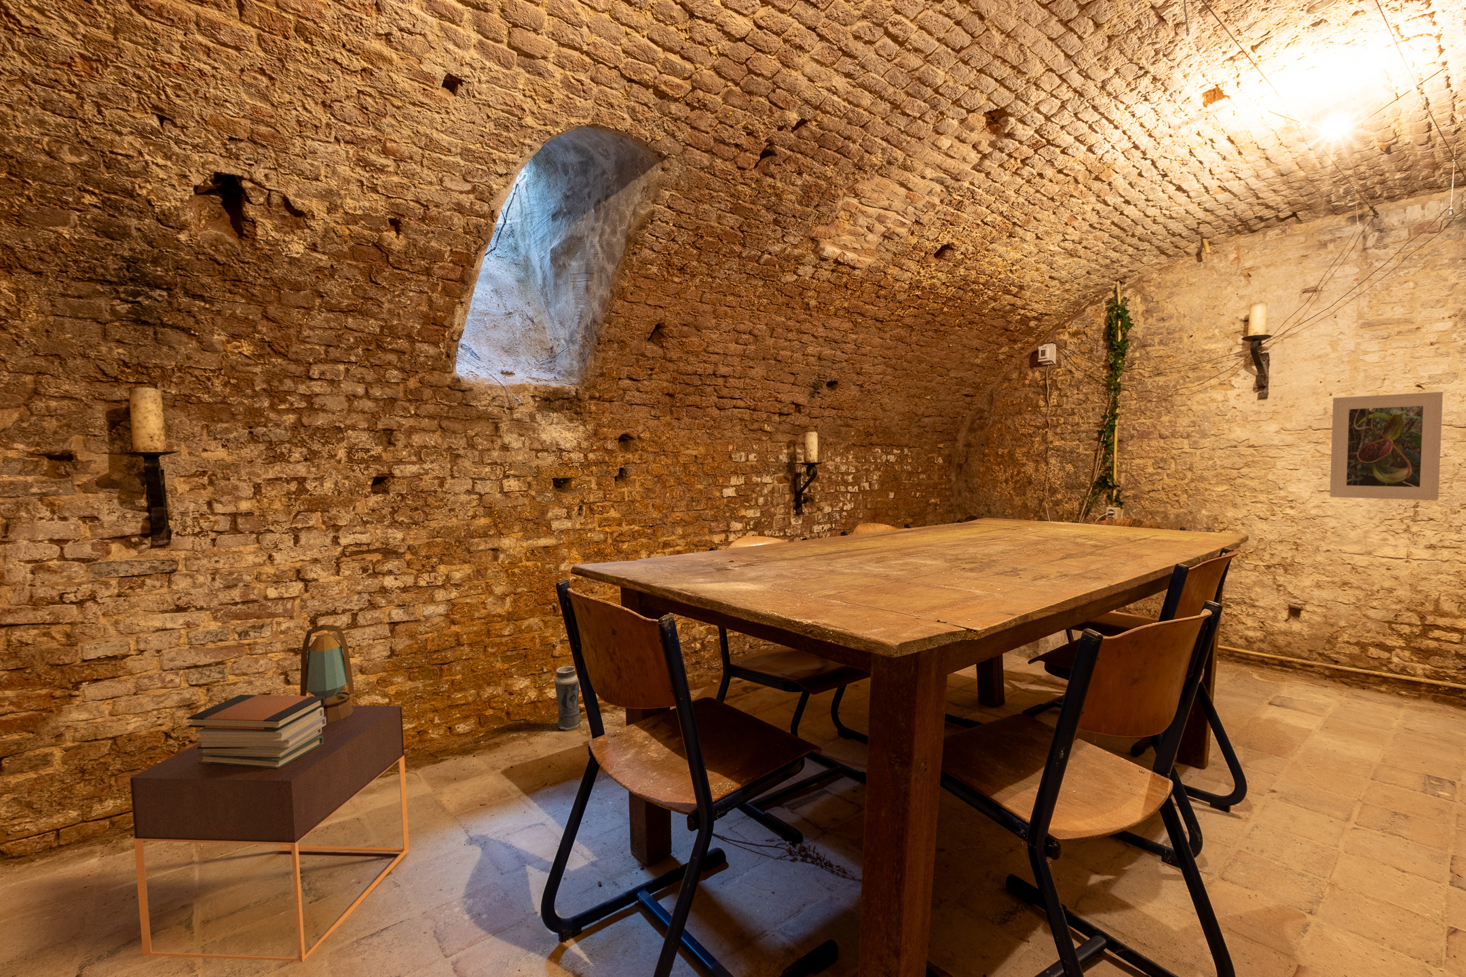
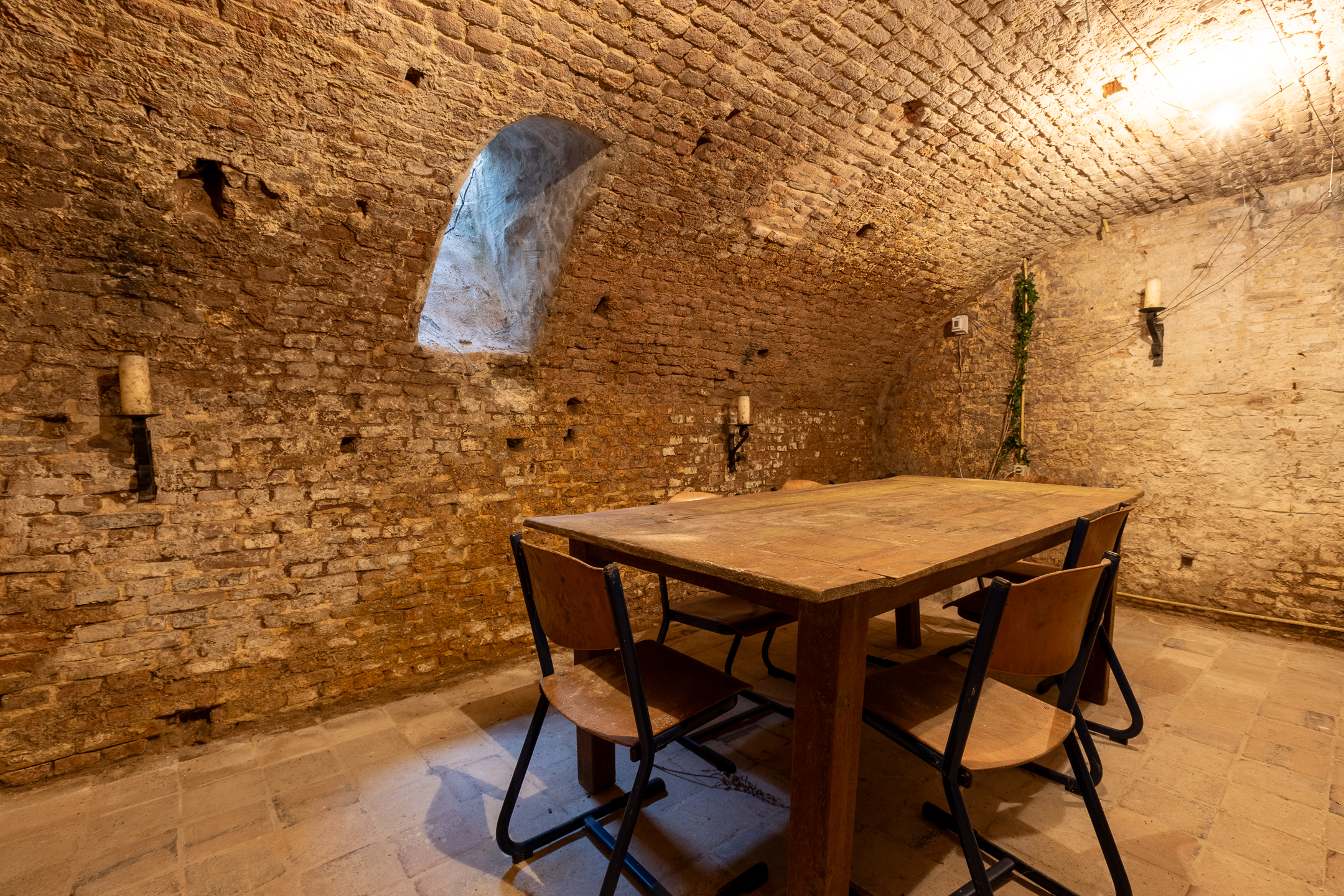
- book stack (262, 729)
- vase (567, 698)
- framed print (1383, 446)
- lantern (326, 670)
- nightstand (286, 818)
